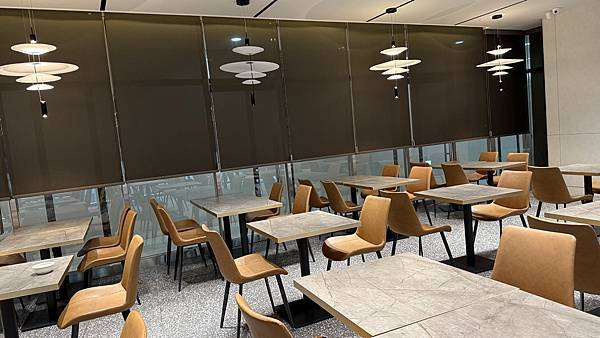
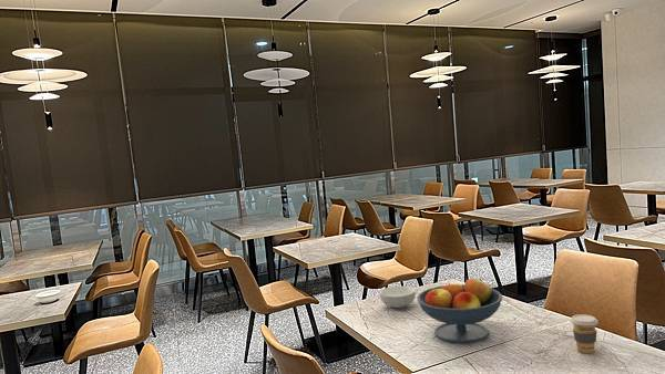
+ fruit bowl (459, 308)
+ cereal bowl (397, 298)
+ coffee cup (584, 333)
